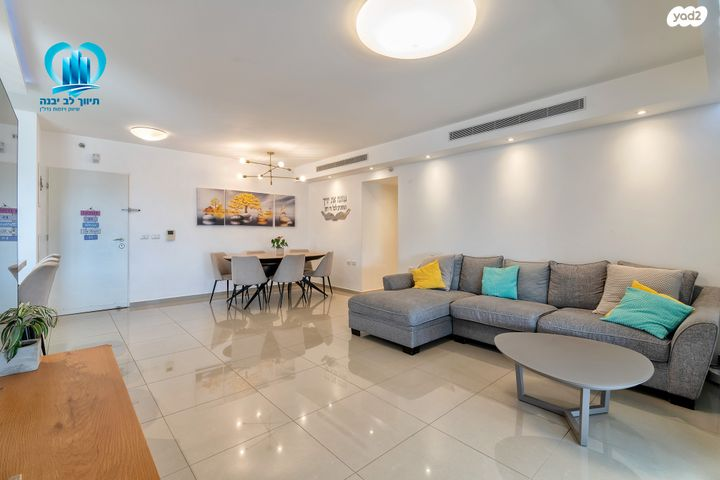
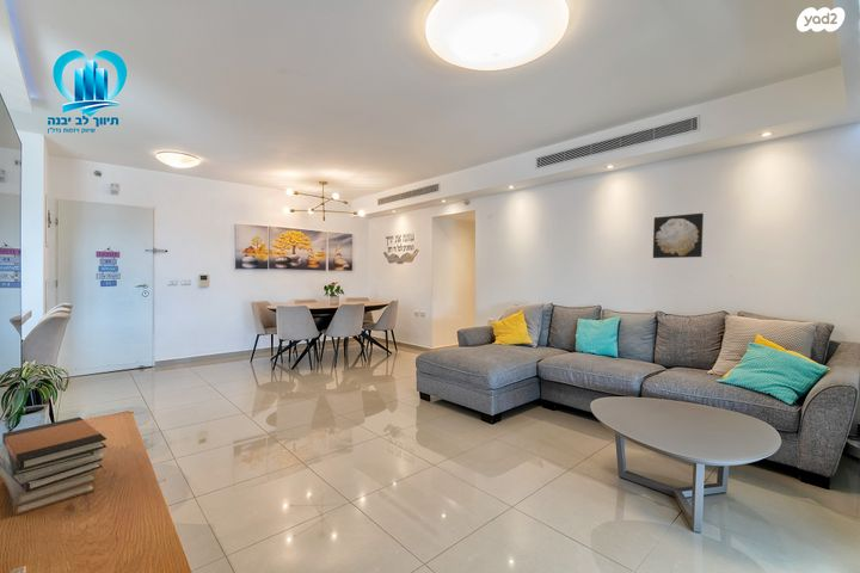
+ book stack (51, 460)
+ wall art (676, 236)
